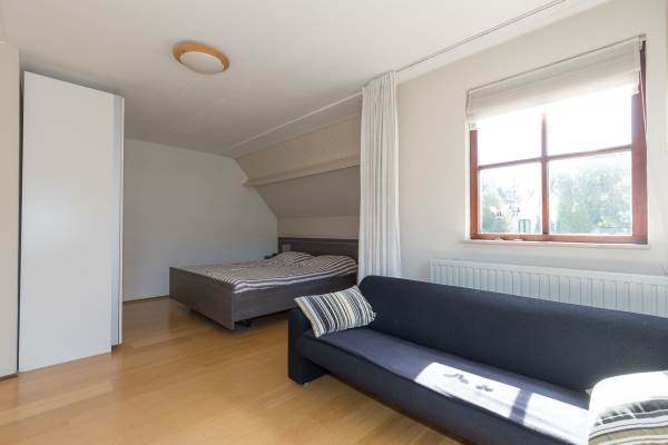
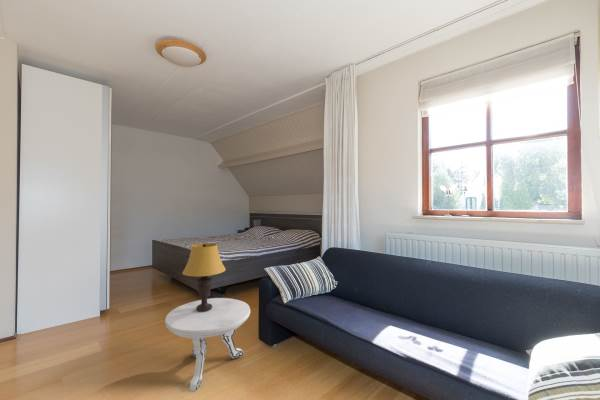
+ side table (209, 336)
+ table lamp (204, 276)
